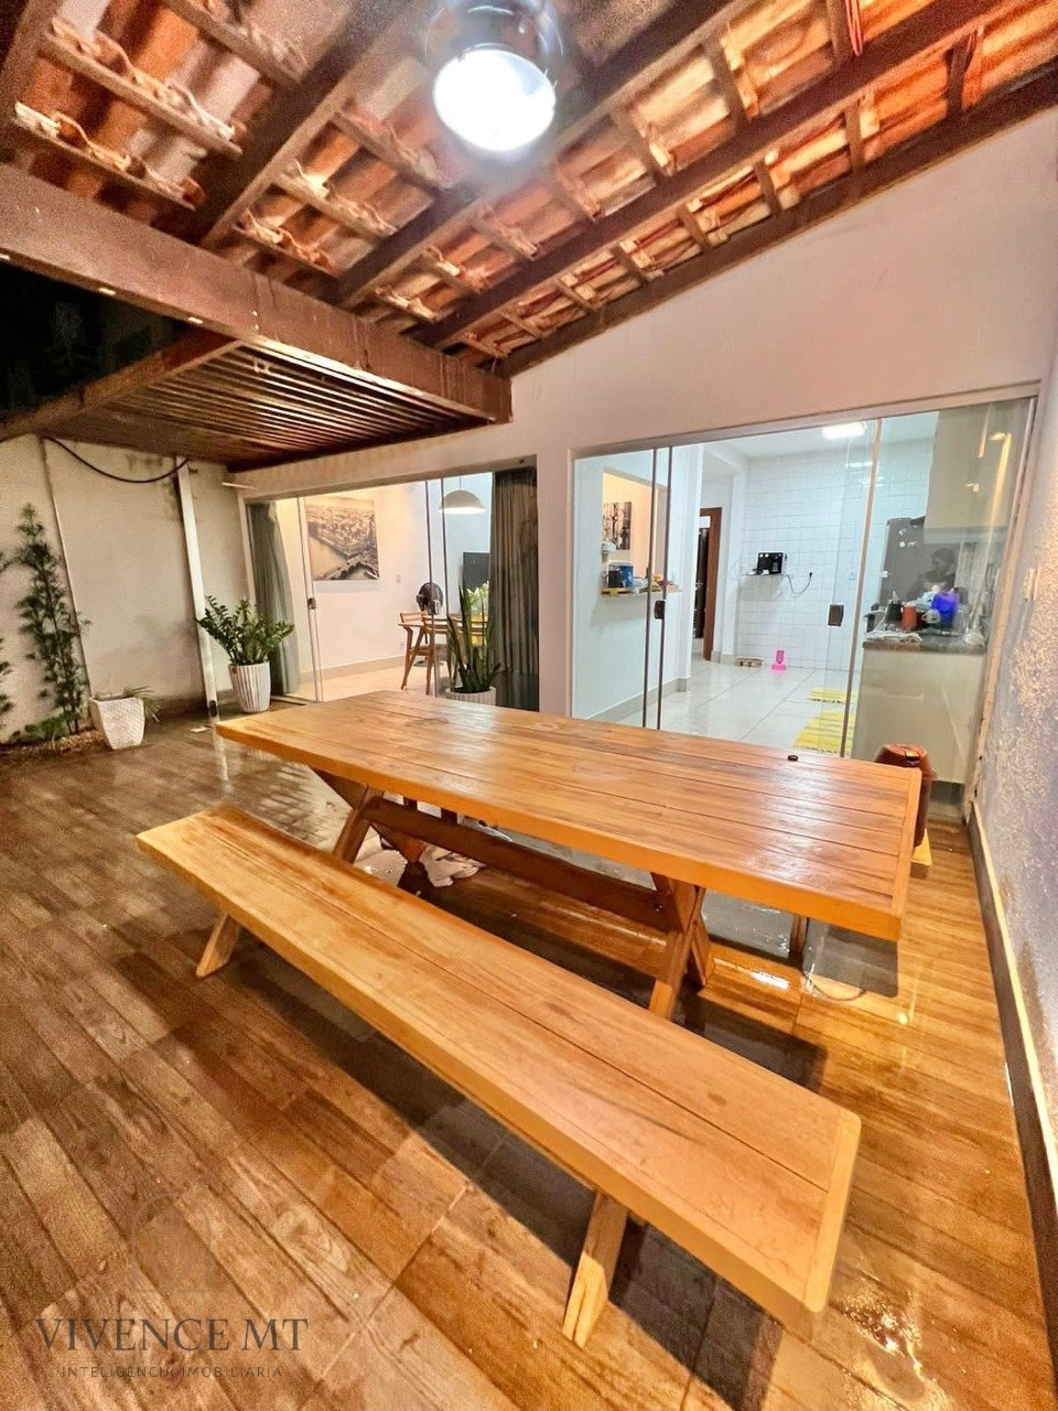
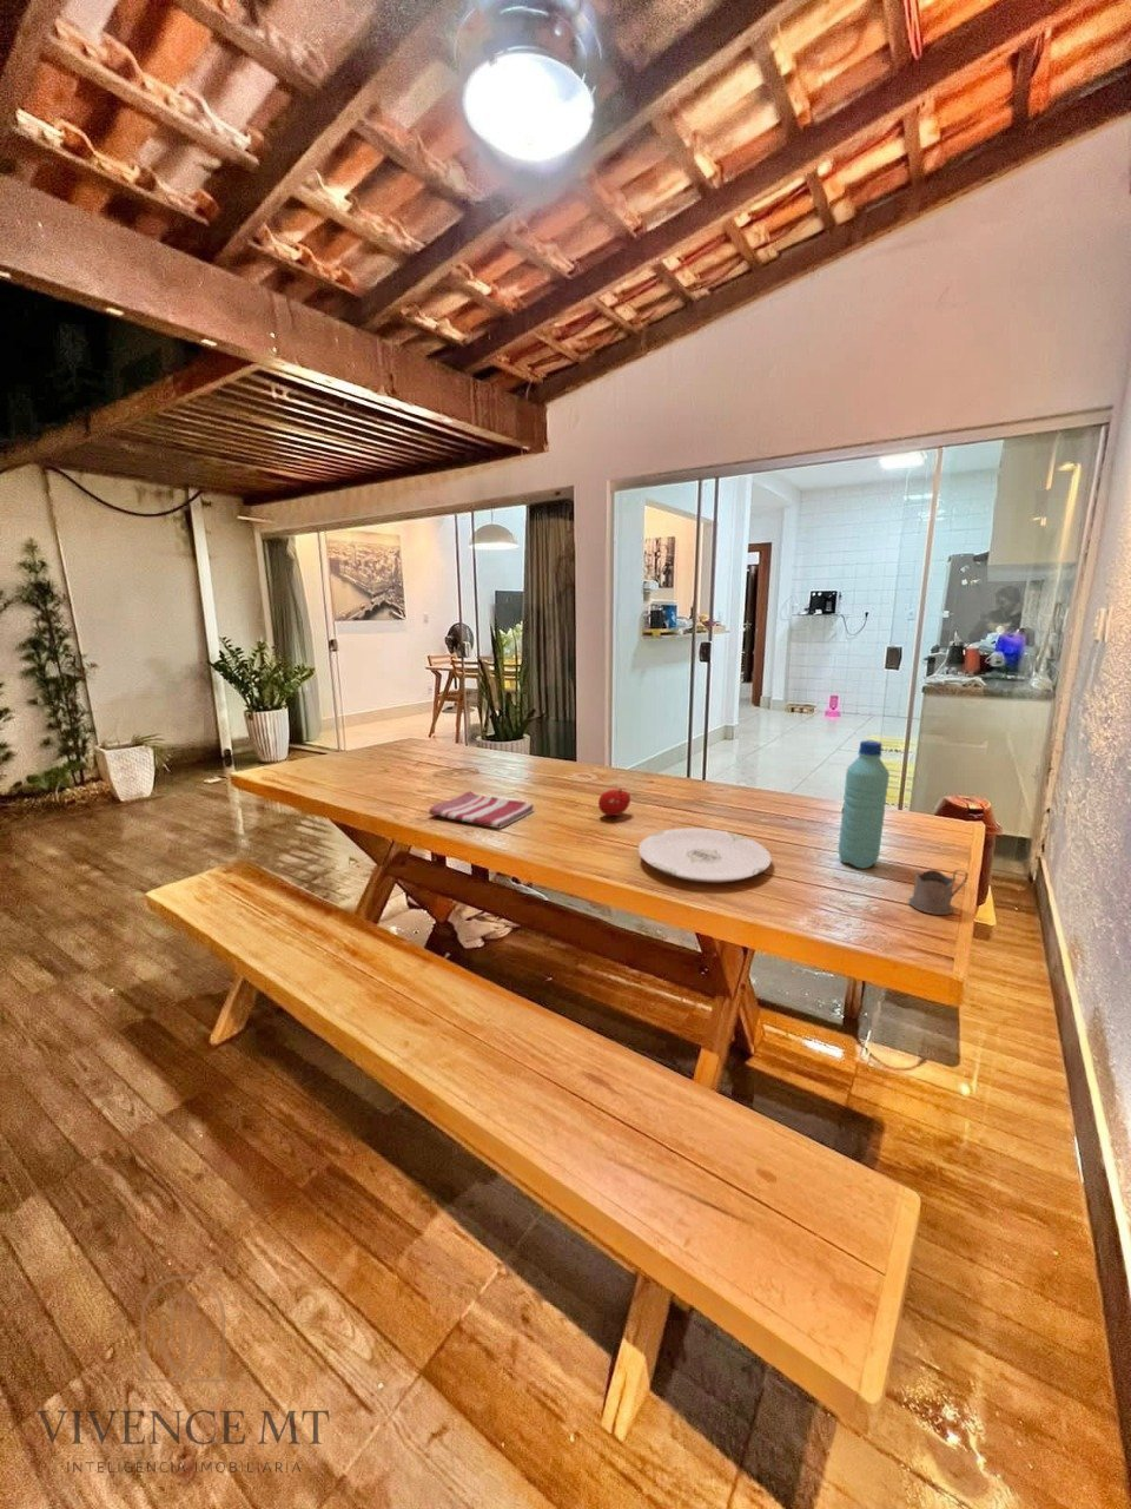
+ tea glass holder (939, 882)
+ dish towel (482, 809)
+ water bottle (864, 803)
+ fruit (614, 801)
+ plate (702, 855)
